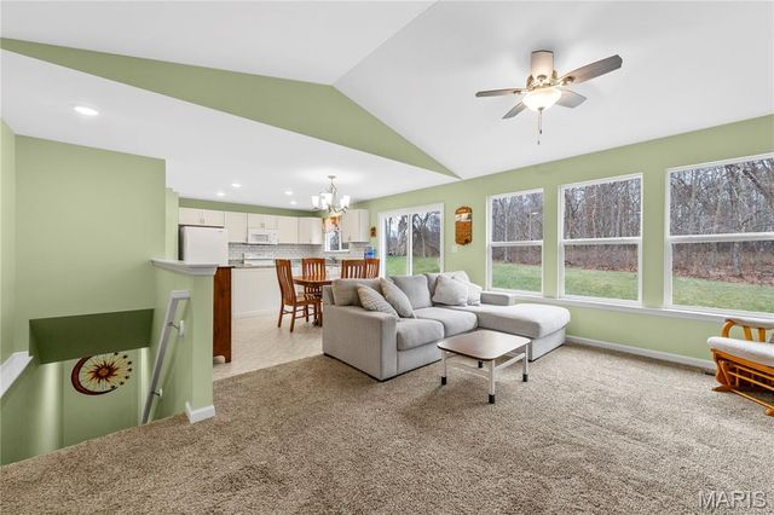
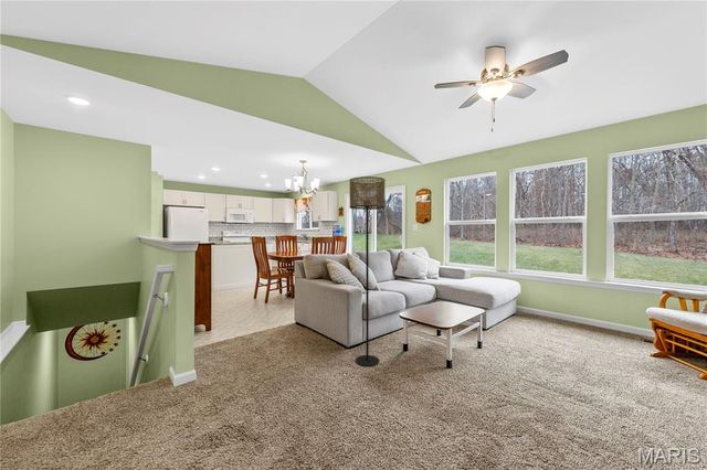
+ floor lamp (367, 270)
